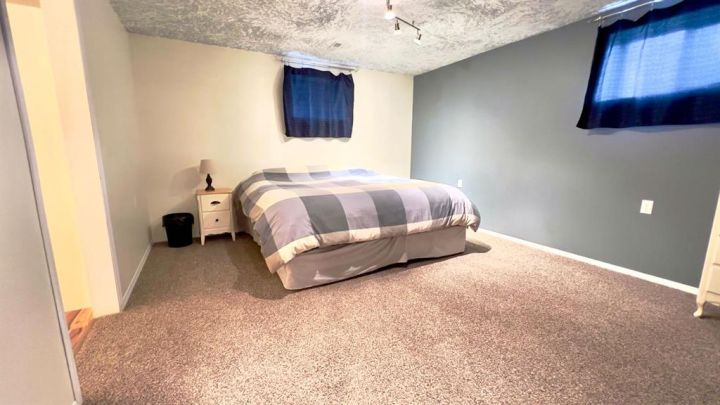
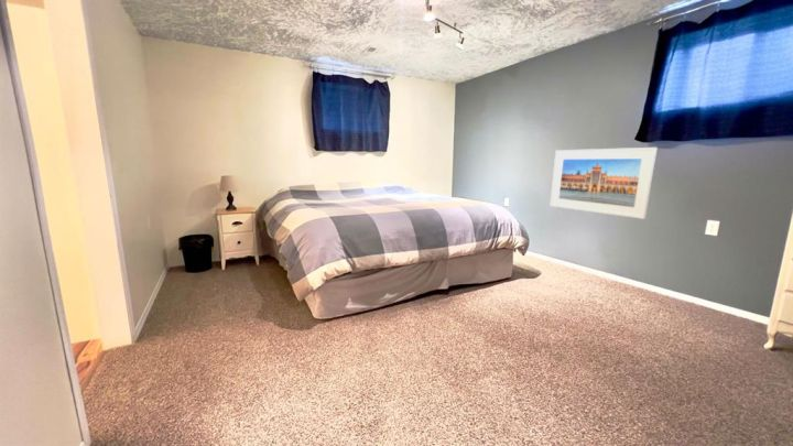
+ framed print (595, 181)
